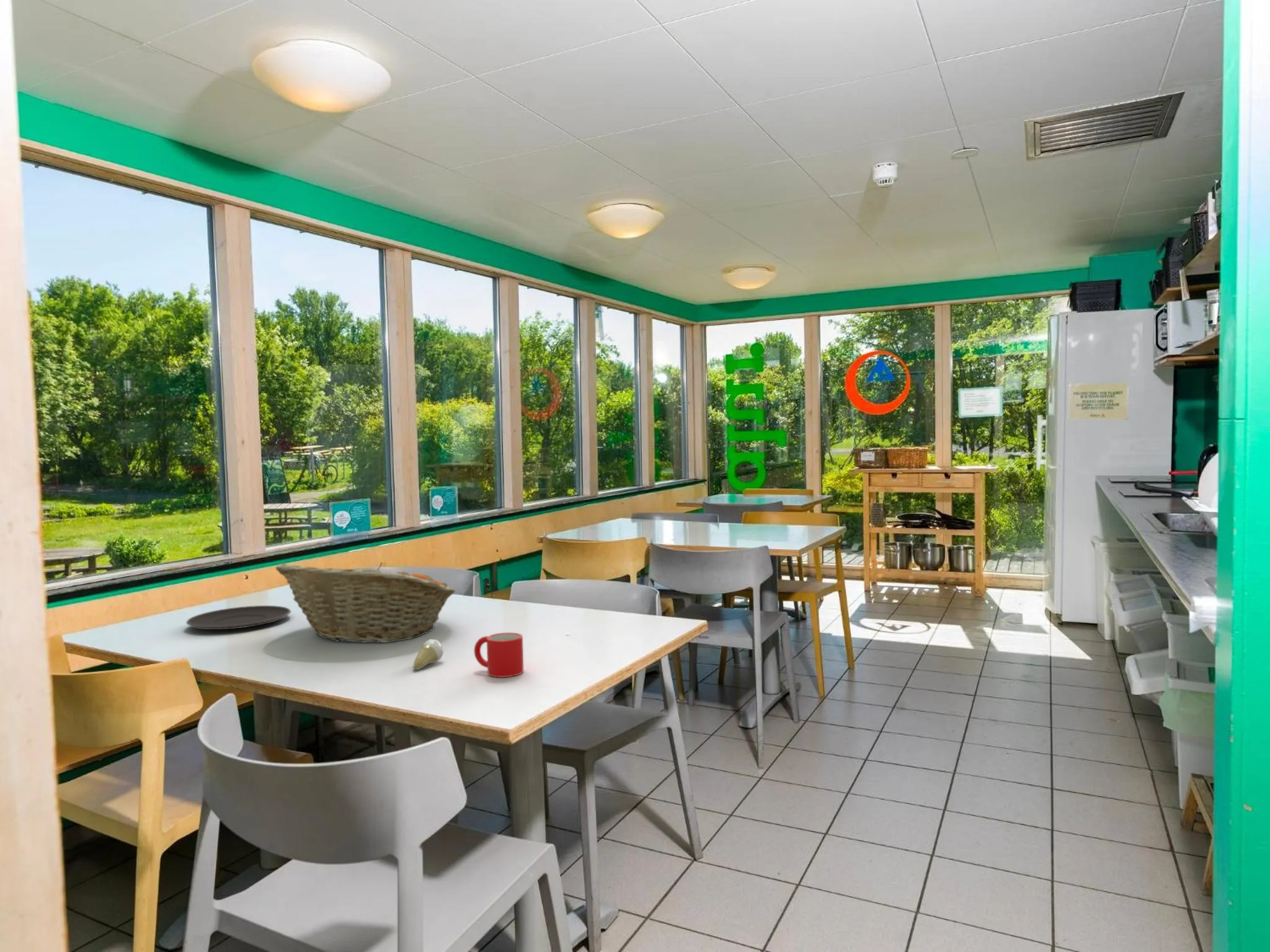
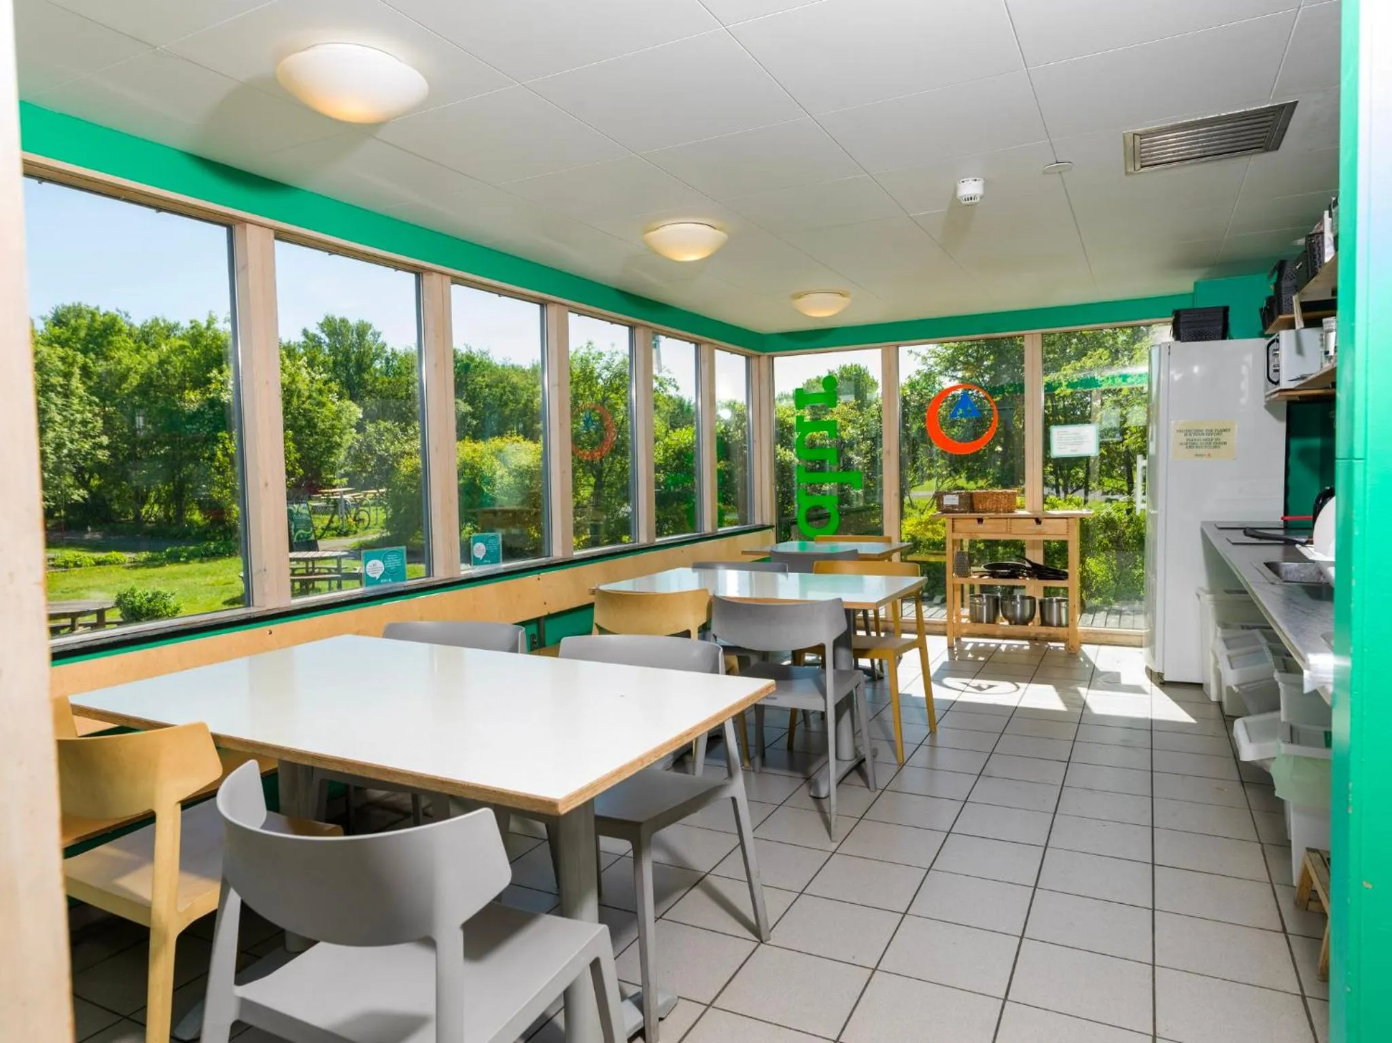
- tooth (425, 653)
- mug (497, 653)
- plate (240, 619)
- fruit basket (367, 594)
